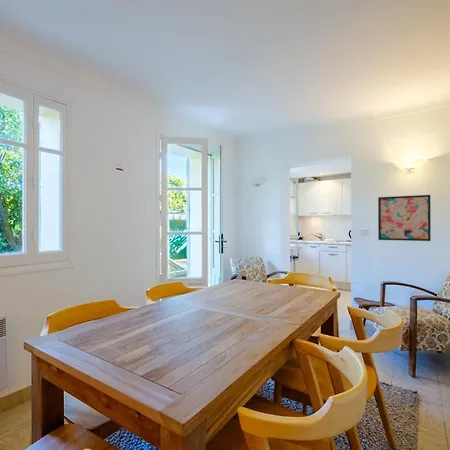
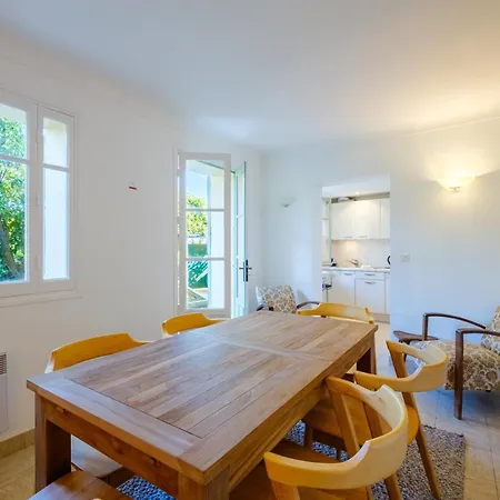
- wall art (403, 218)
